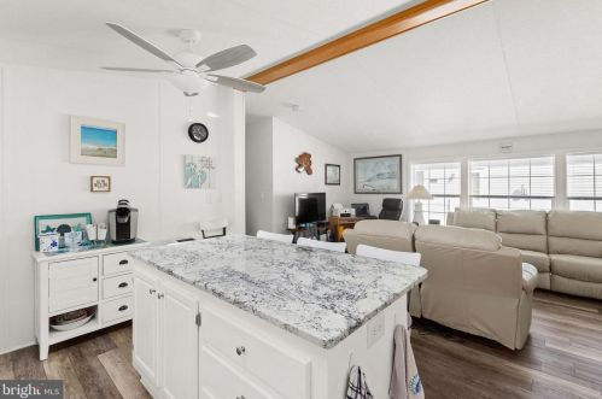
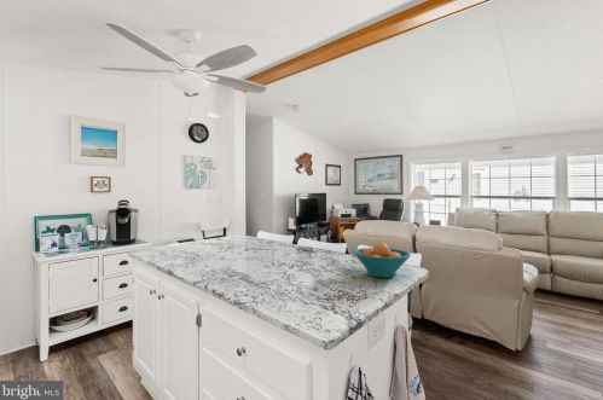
+ fruit bowl (381, 257)
